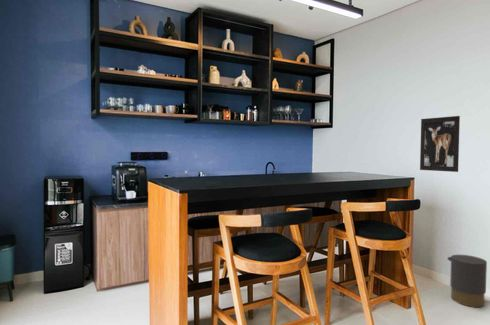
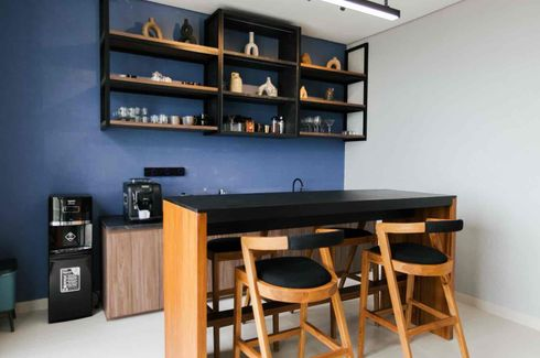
- trash can (465, 277)
- wall art (438, 144)
